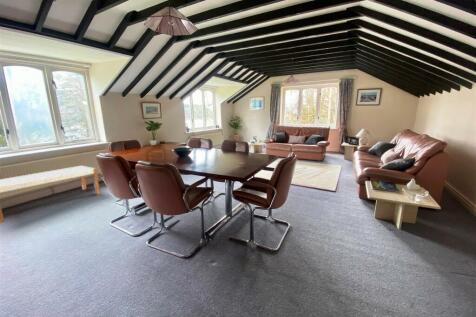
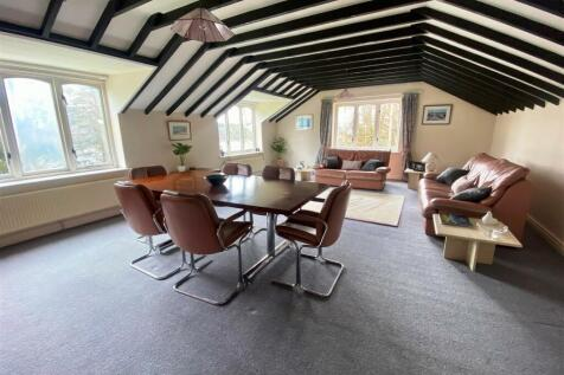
- bench (47, 182)
